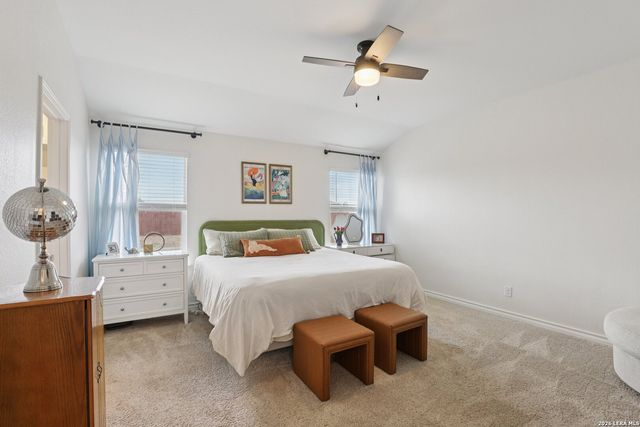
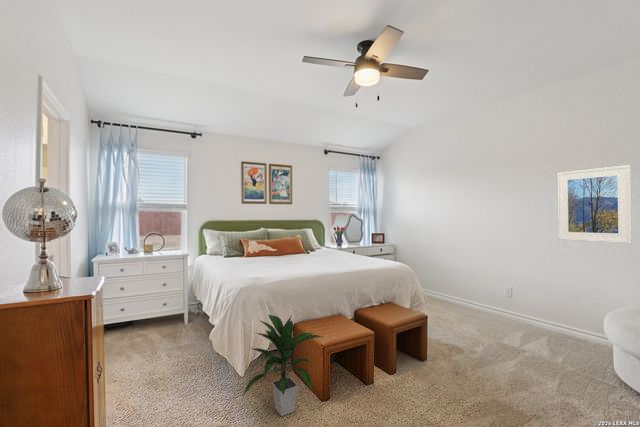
+ indoor plant (281, 361)
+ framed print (591, 205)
